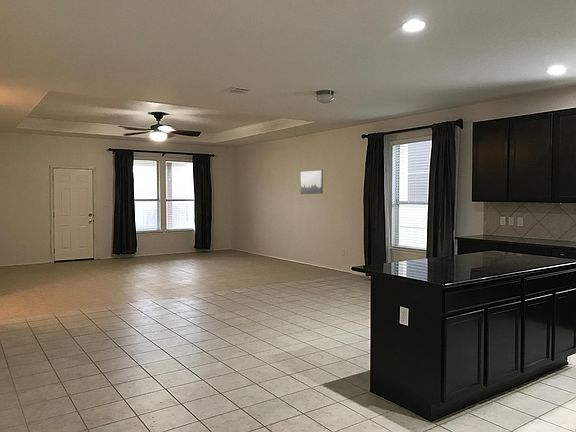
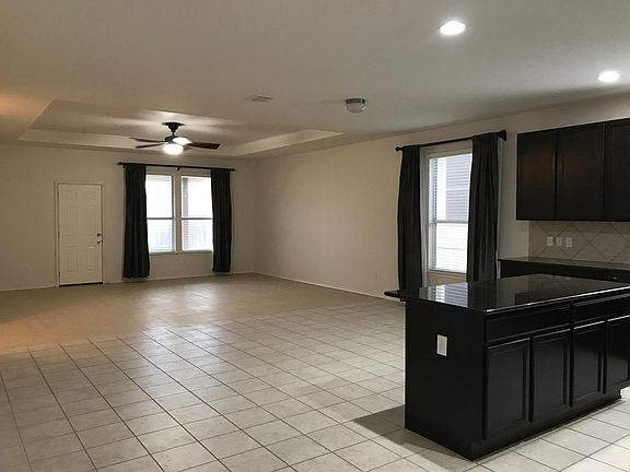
- wall art (311, 182)
